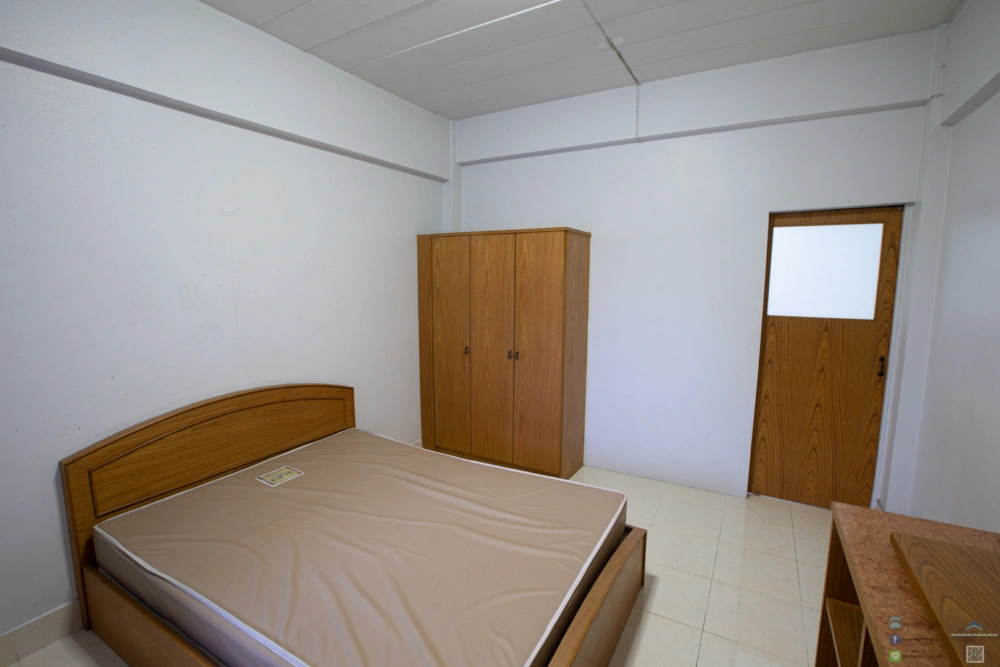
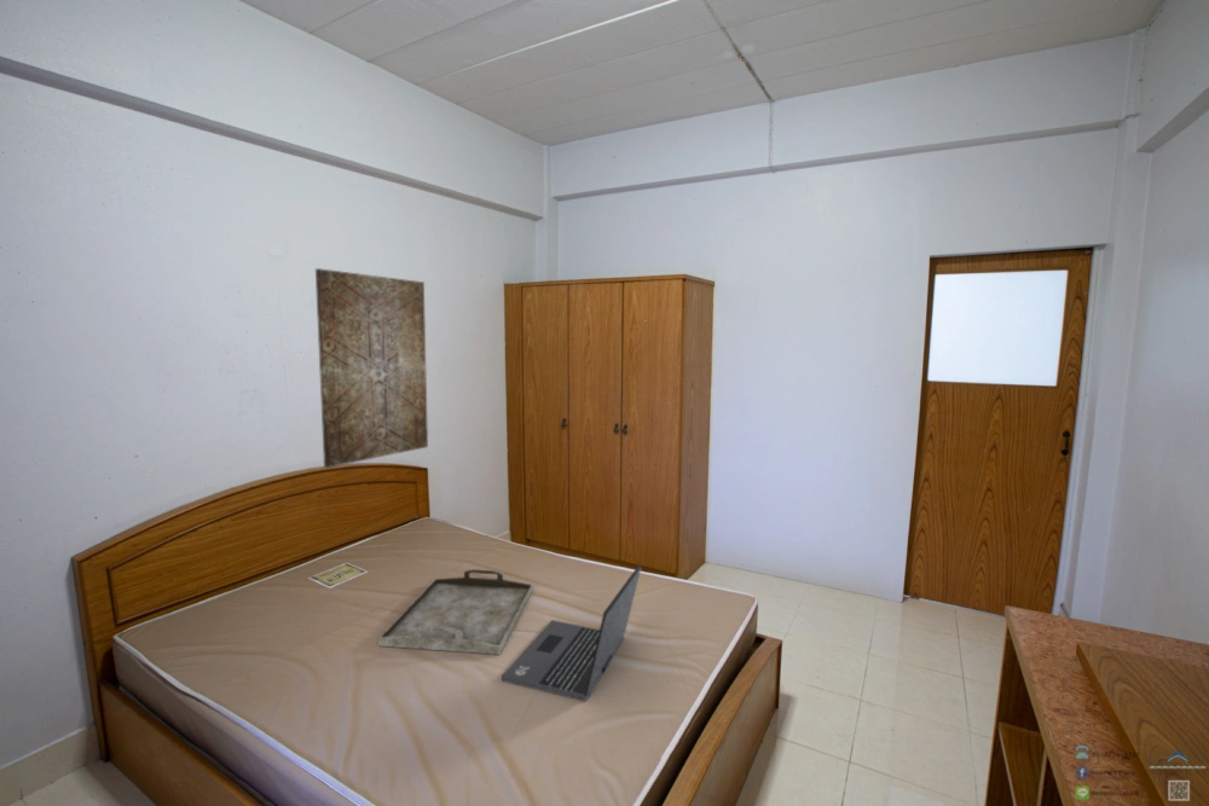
+ serving tray (463, 605)
+ laptop (572, 624)
+ wall art (377, 367)
